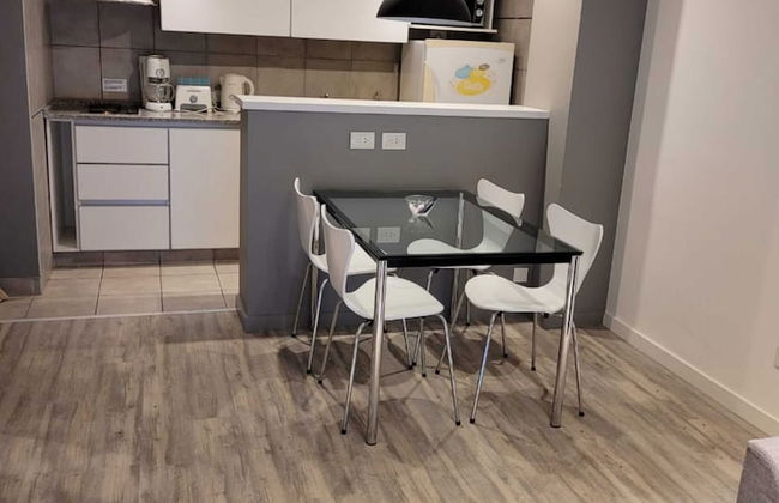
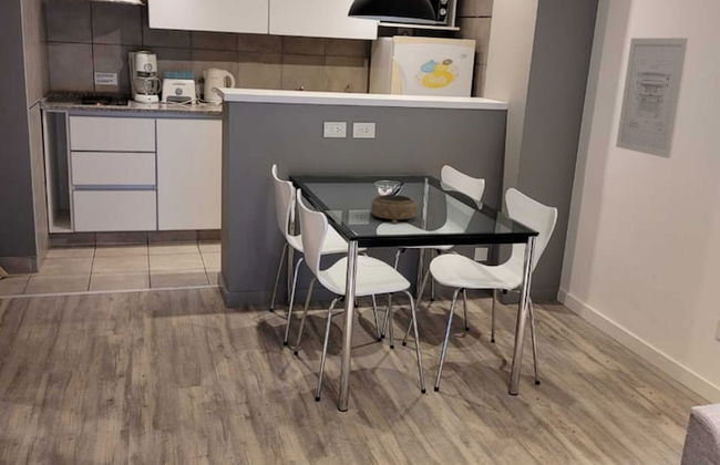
+ wall art (650, 96)
+ decorative bowl (392, 207)
